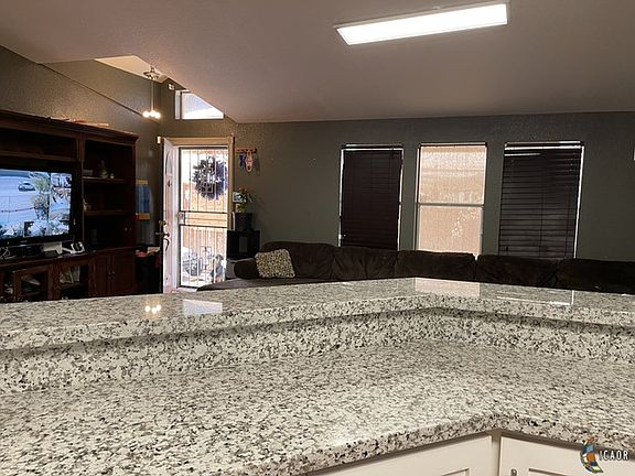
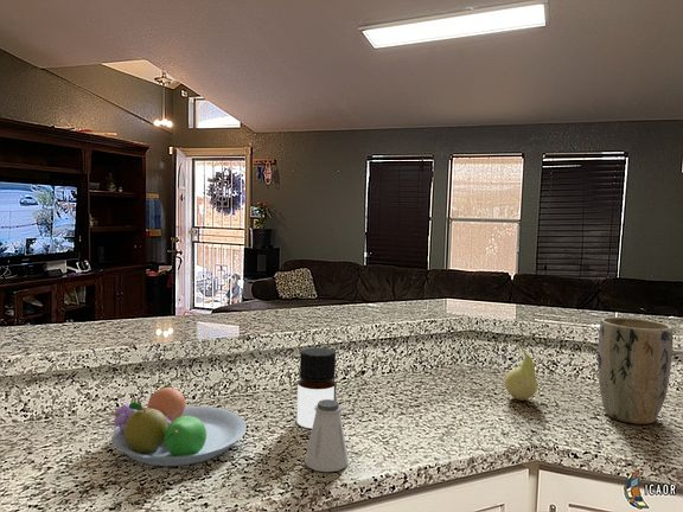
+ bottle (317, 386)
+ fruit (521, 372)
+ plant pot (632, 369)
+ saltshaker (327, 431)
+ fruit bowl (178, 418)
